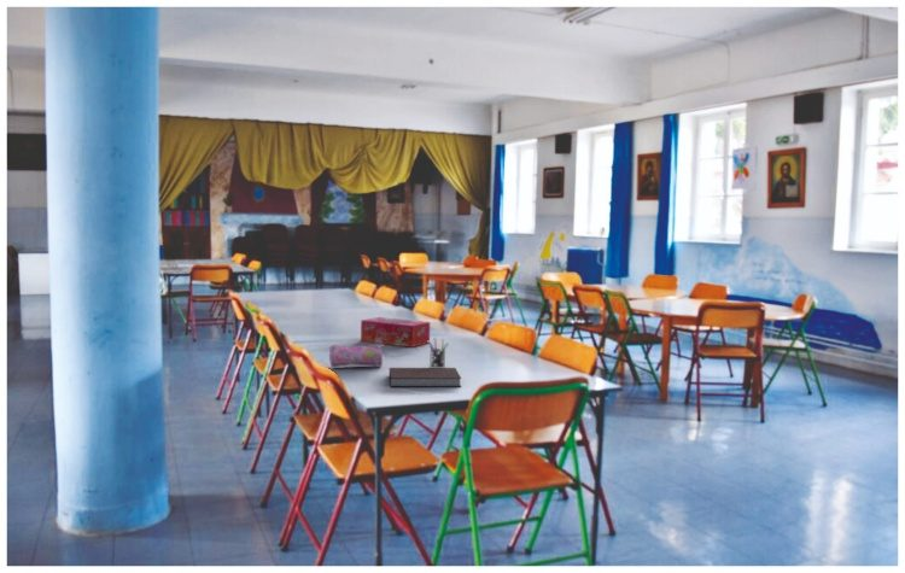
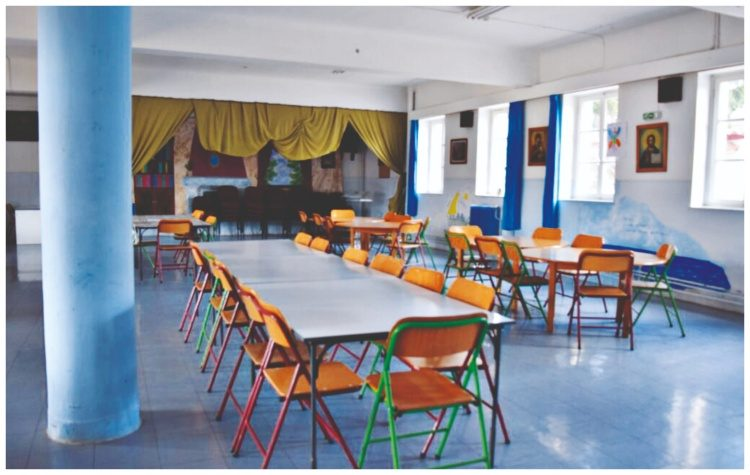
- pen holder (439, 352)
- pencil case (356, 355)
- tissue box (395, 331)
- notebook (424, 376)
